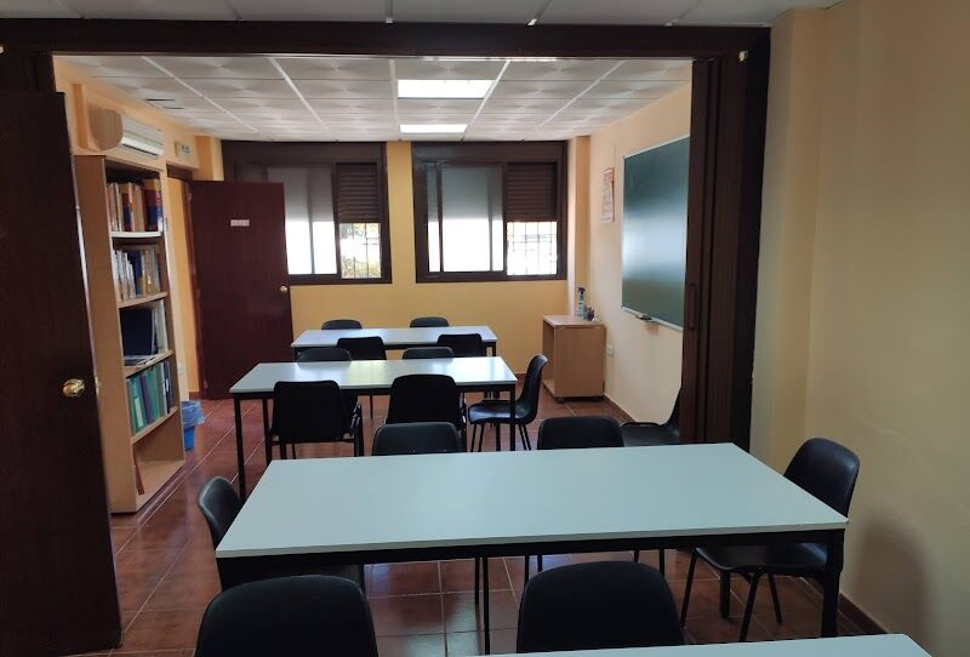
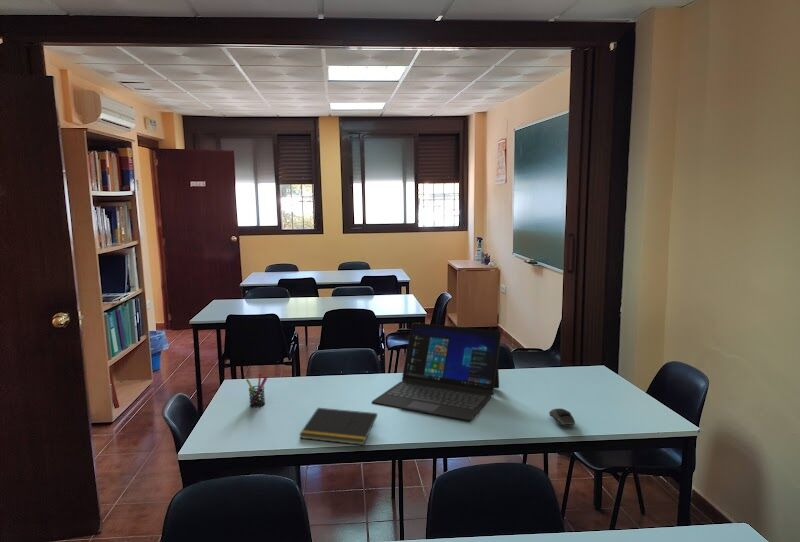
+ pen holder (255, 389)
+ notepad (339, 425)
+ computer mouse (562, 416)
+ laptop (438, 365)
